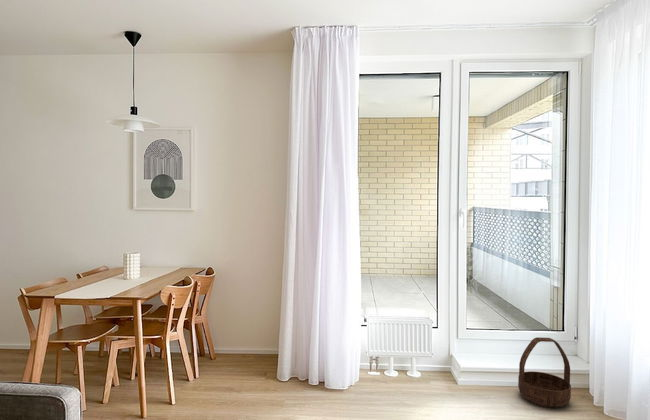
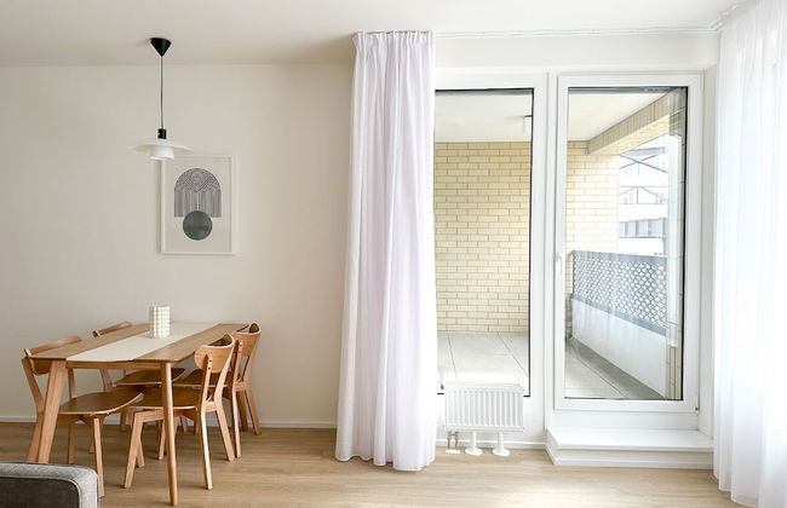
- basket (542, 372)
